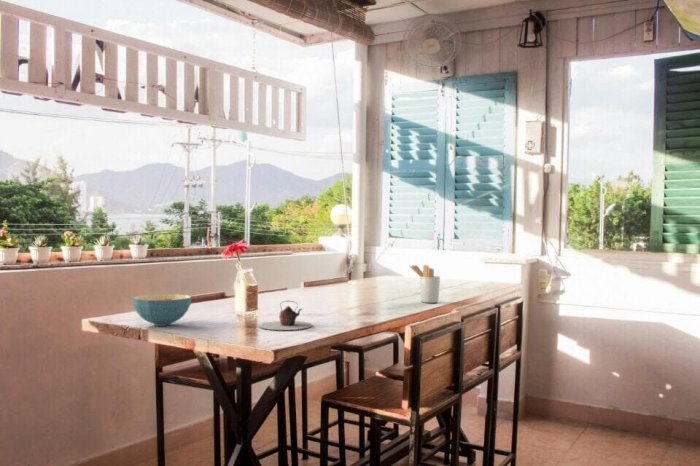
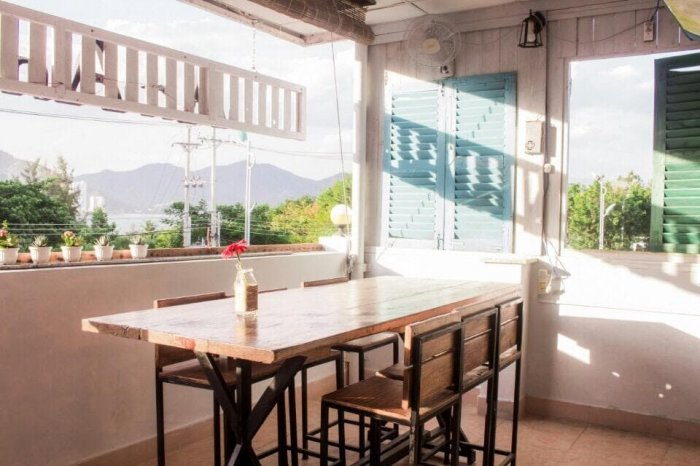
- teapot (285, 313)
- cereal bowl (162, 310)
- utensil holder (424, 282)
